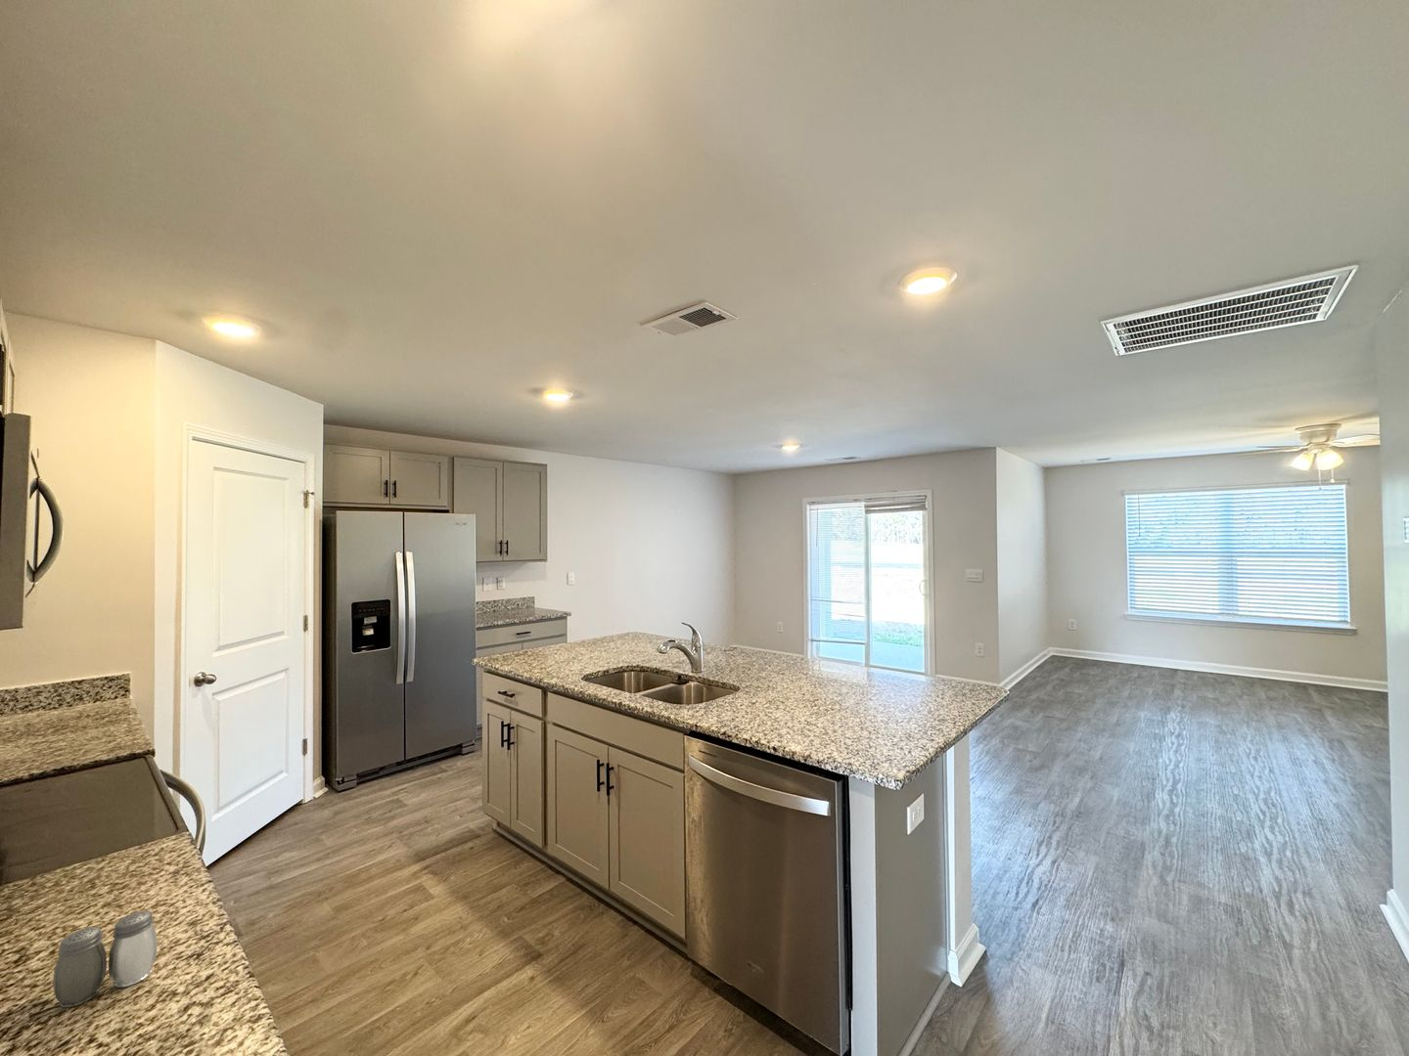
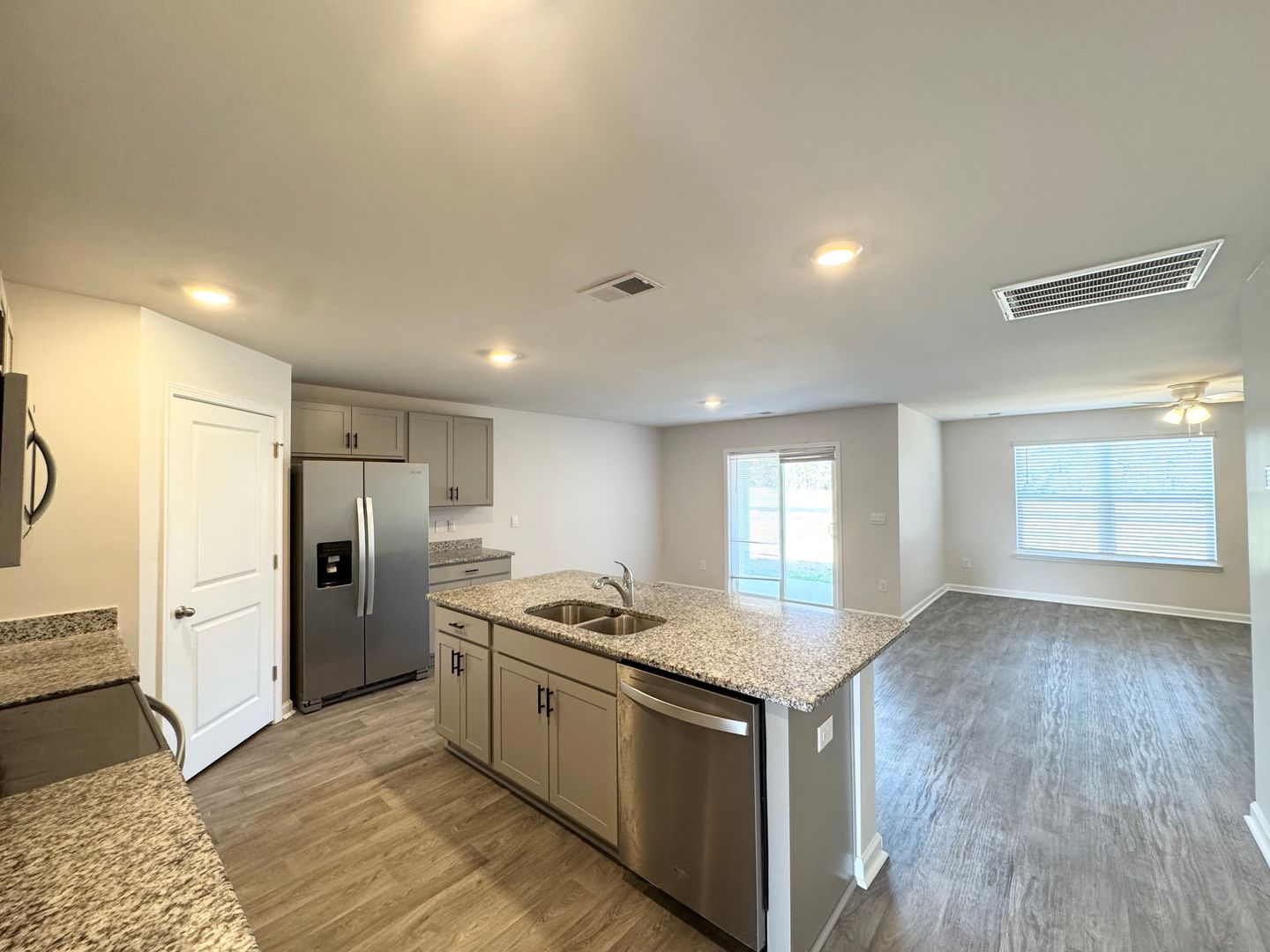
- salt and pepper shaker (105, 956)
